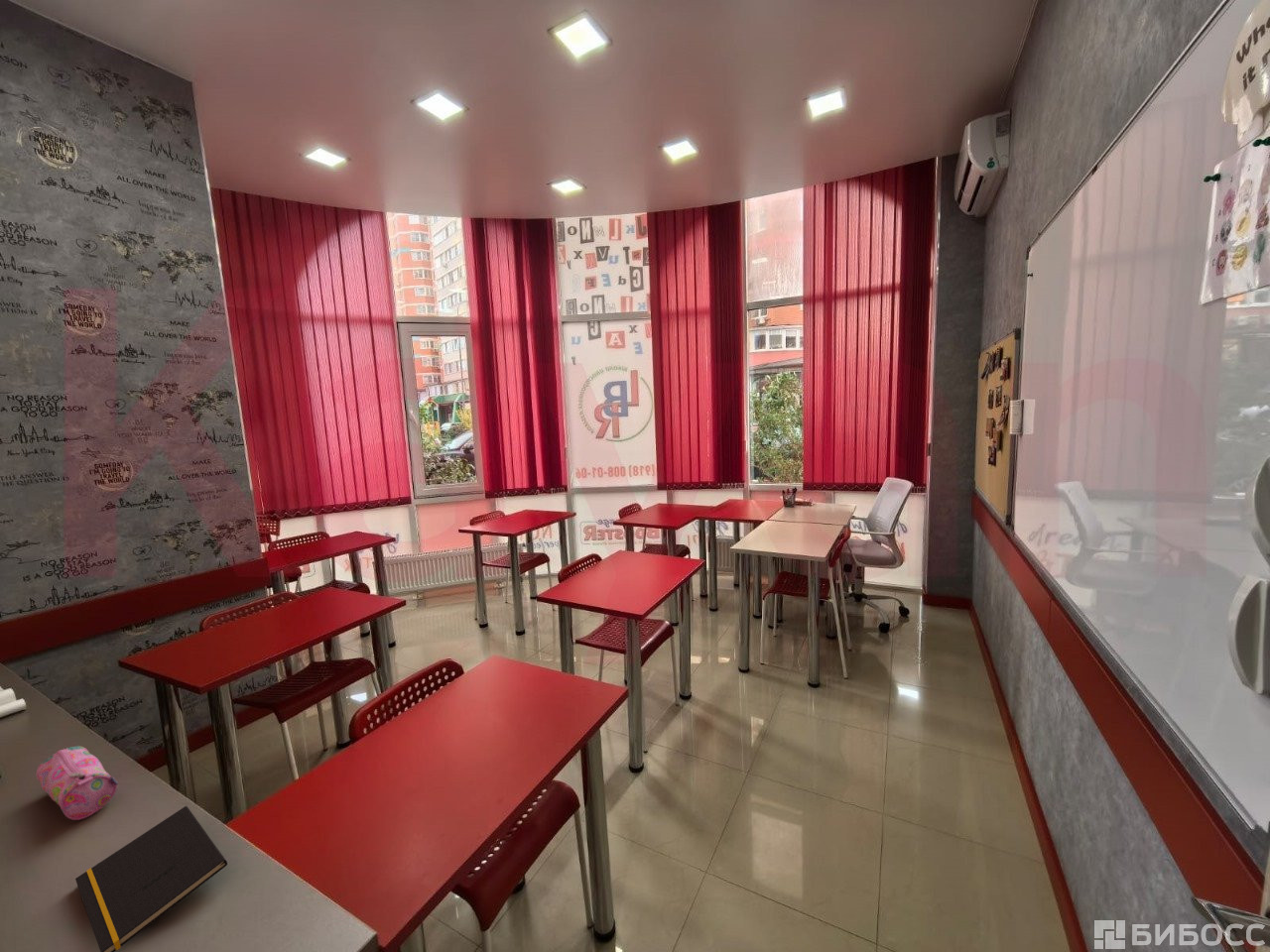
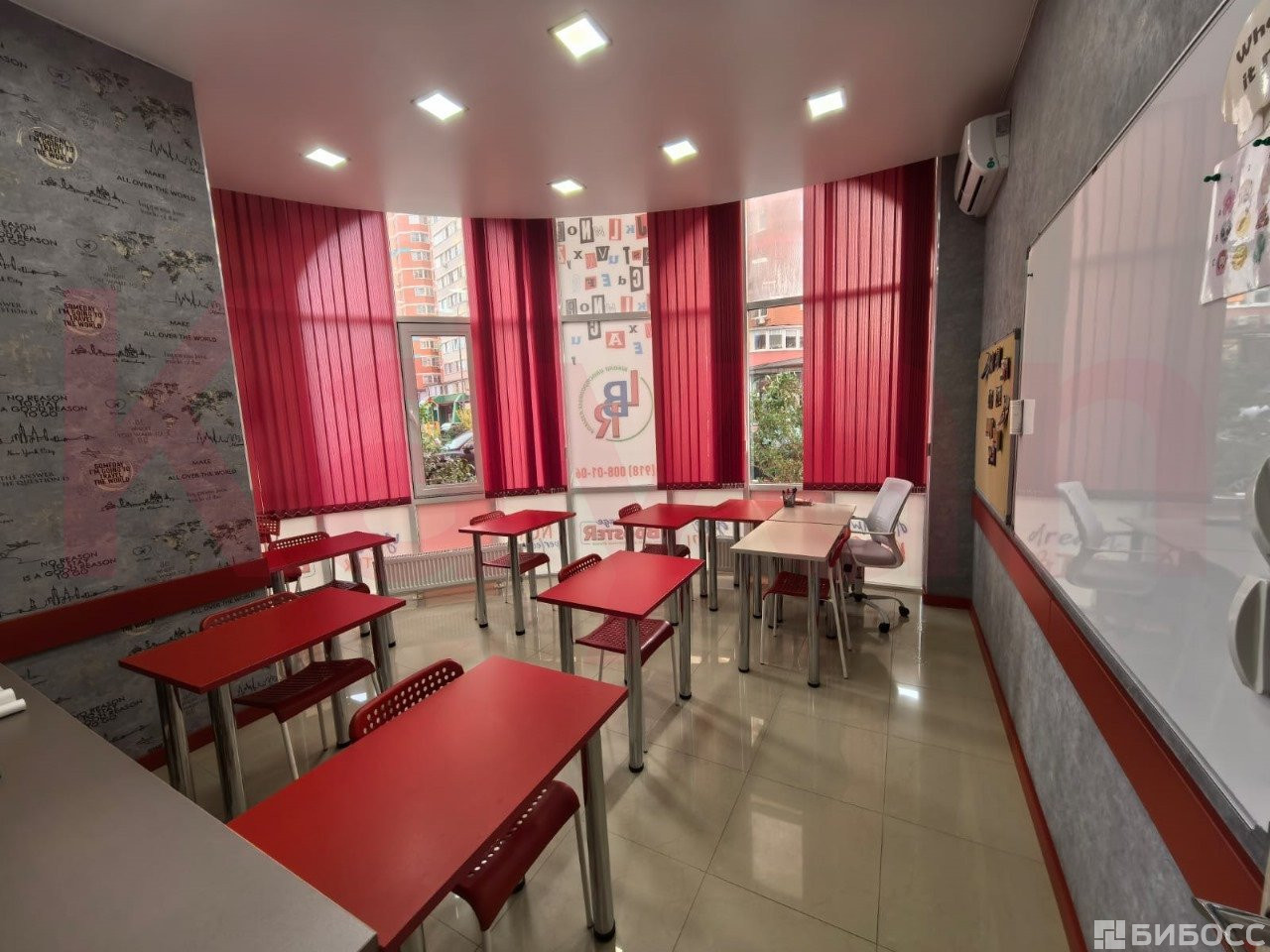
- pencil case (76, 779)
- notepad (151, 872)
